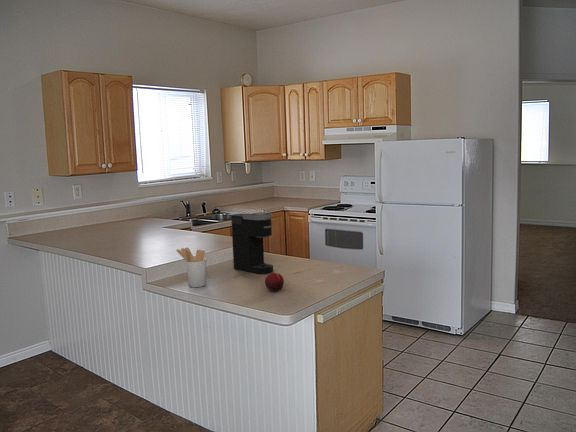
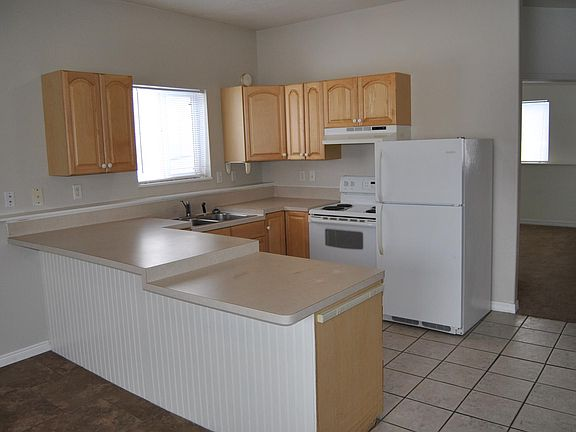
- fruit (274, 281)
- coffee maker (252, 241)
- utensil holder (192, 266)
